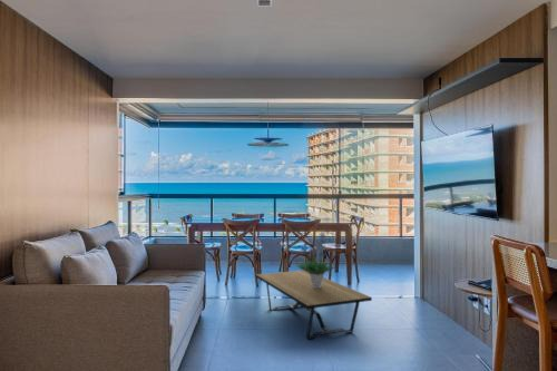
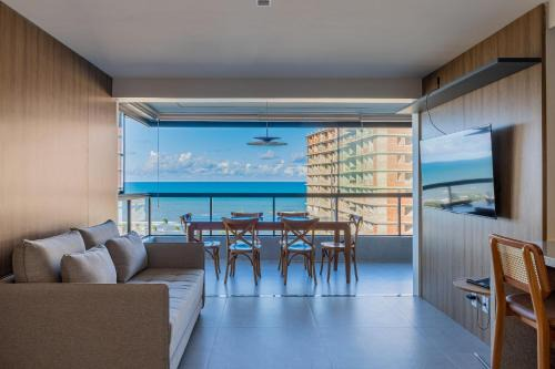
- potted plant (316, 260)
- coffee table (306, 302)
